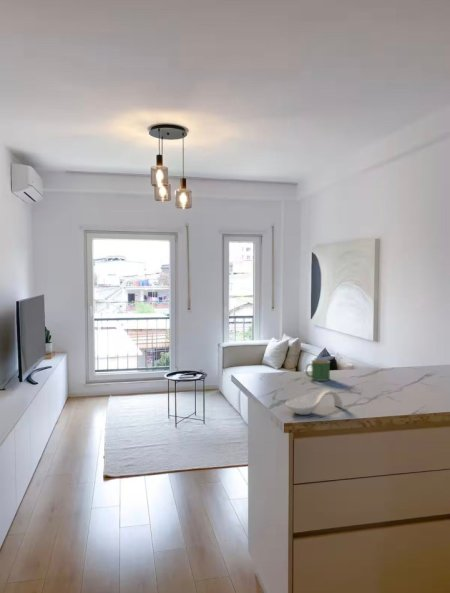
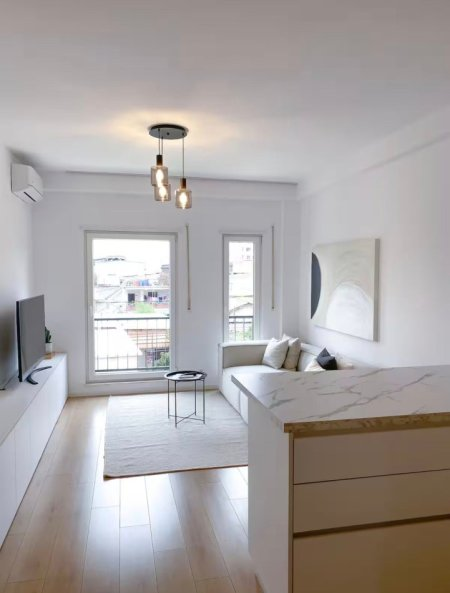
- spoon rest (314, 401)
- mug (317, 370)
